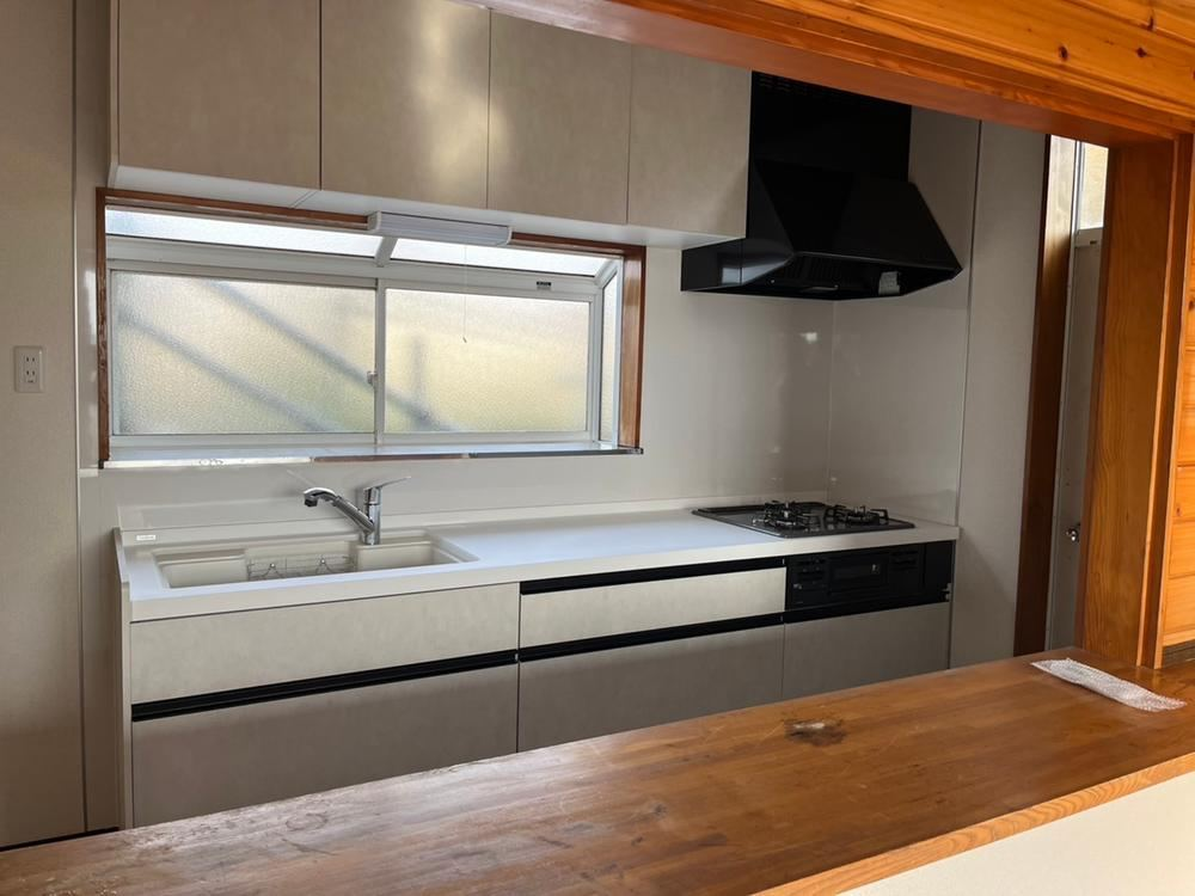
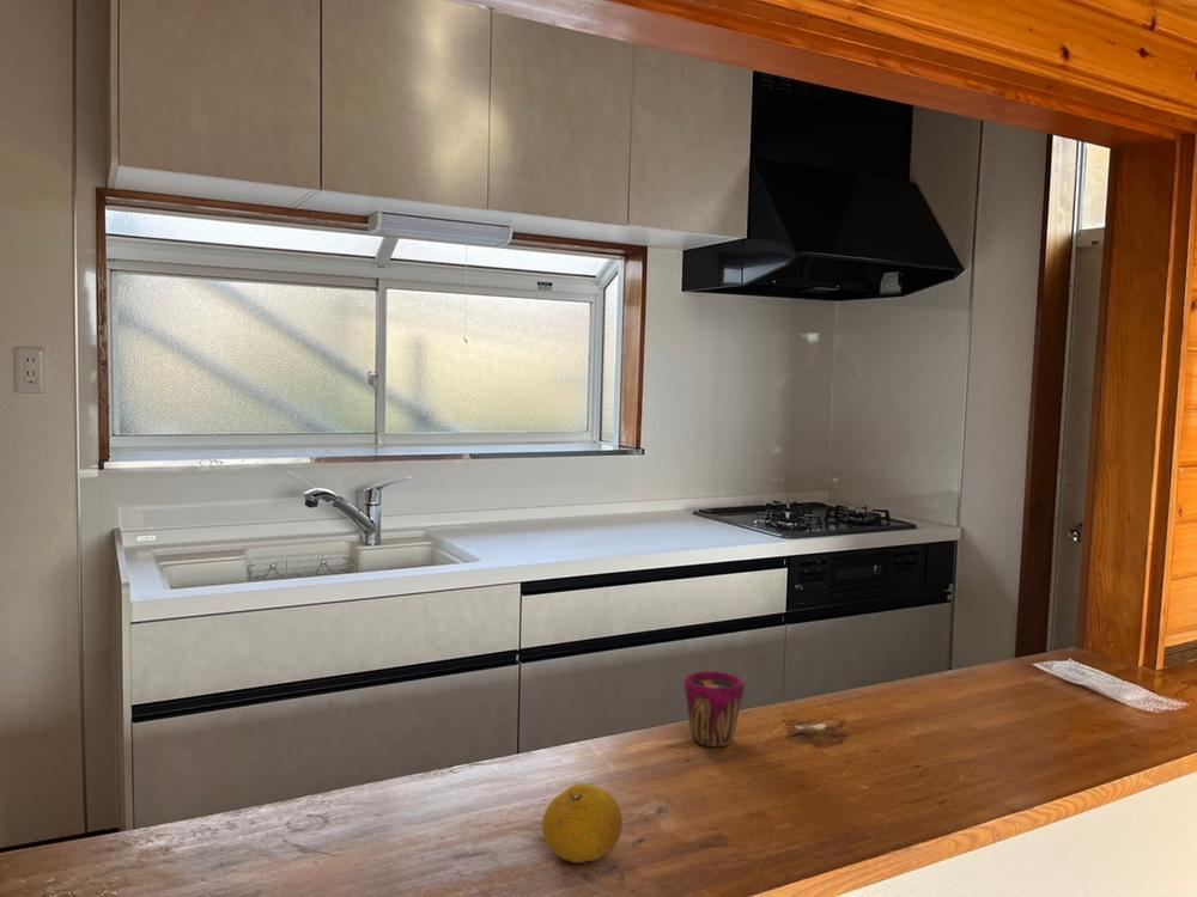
+ cup (710, 712)
+ fruit (583, 822)
